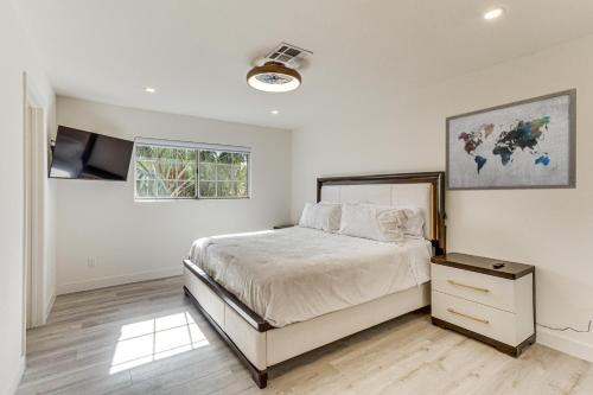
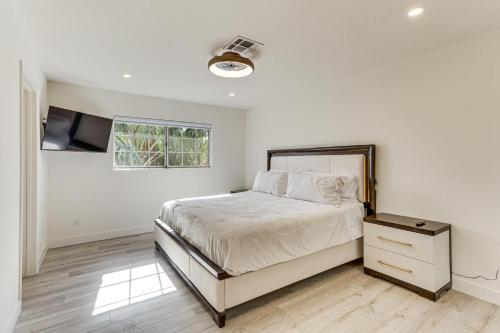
- wall art (500, 147)
